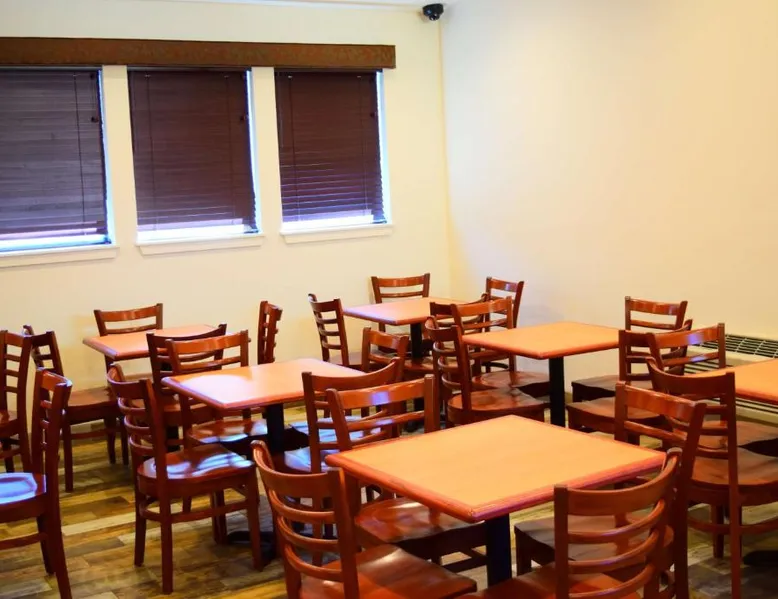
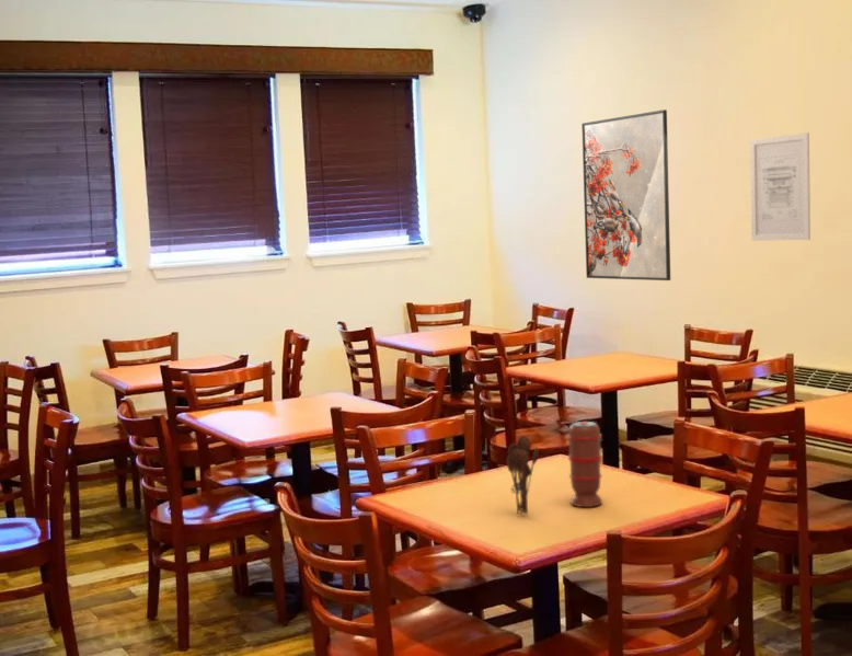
+ wall art (779, 188)
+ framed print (624, 198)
+ utensil holder (522, 475)
+ spice grinder (585, 462)
